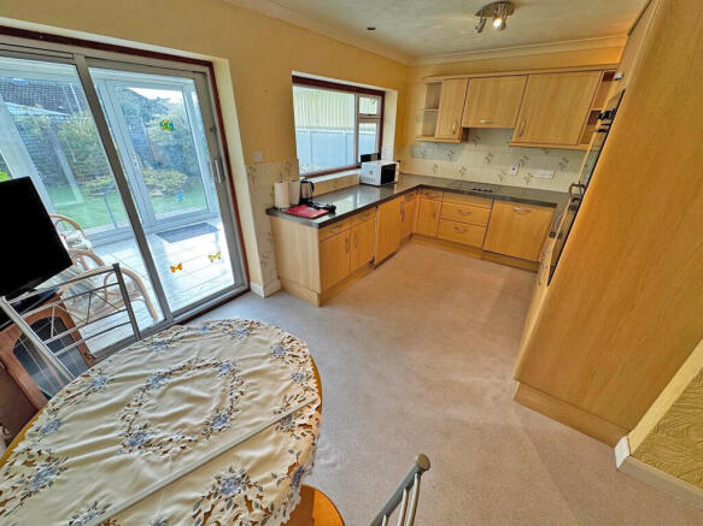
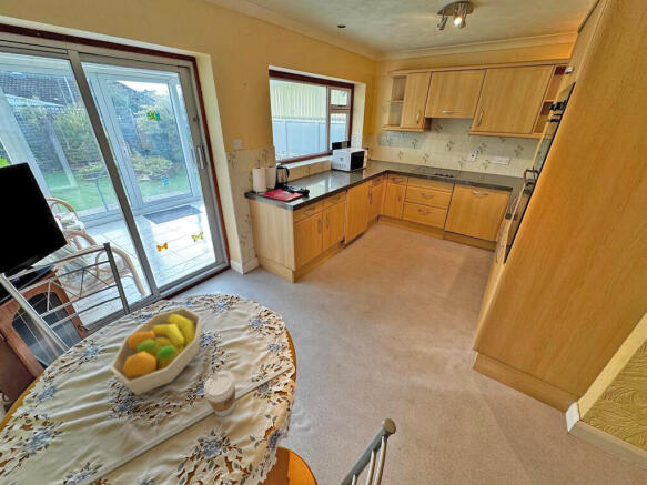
+ fruit bowl (162, 343)
+ coffee cup (222, 394)
